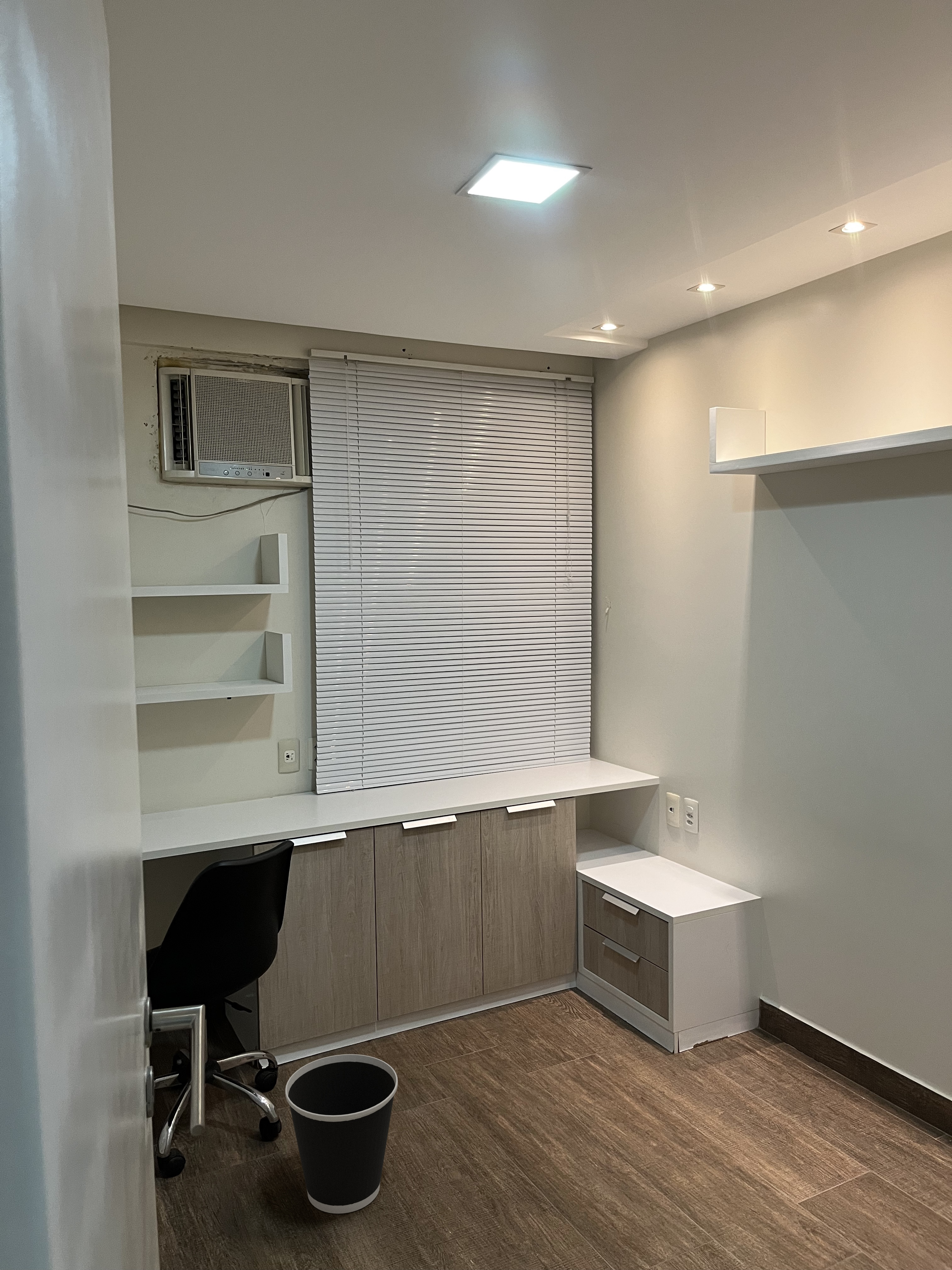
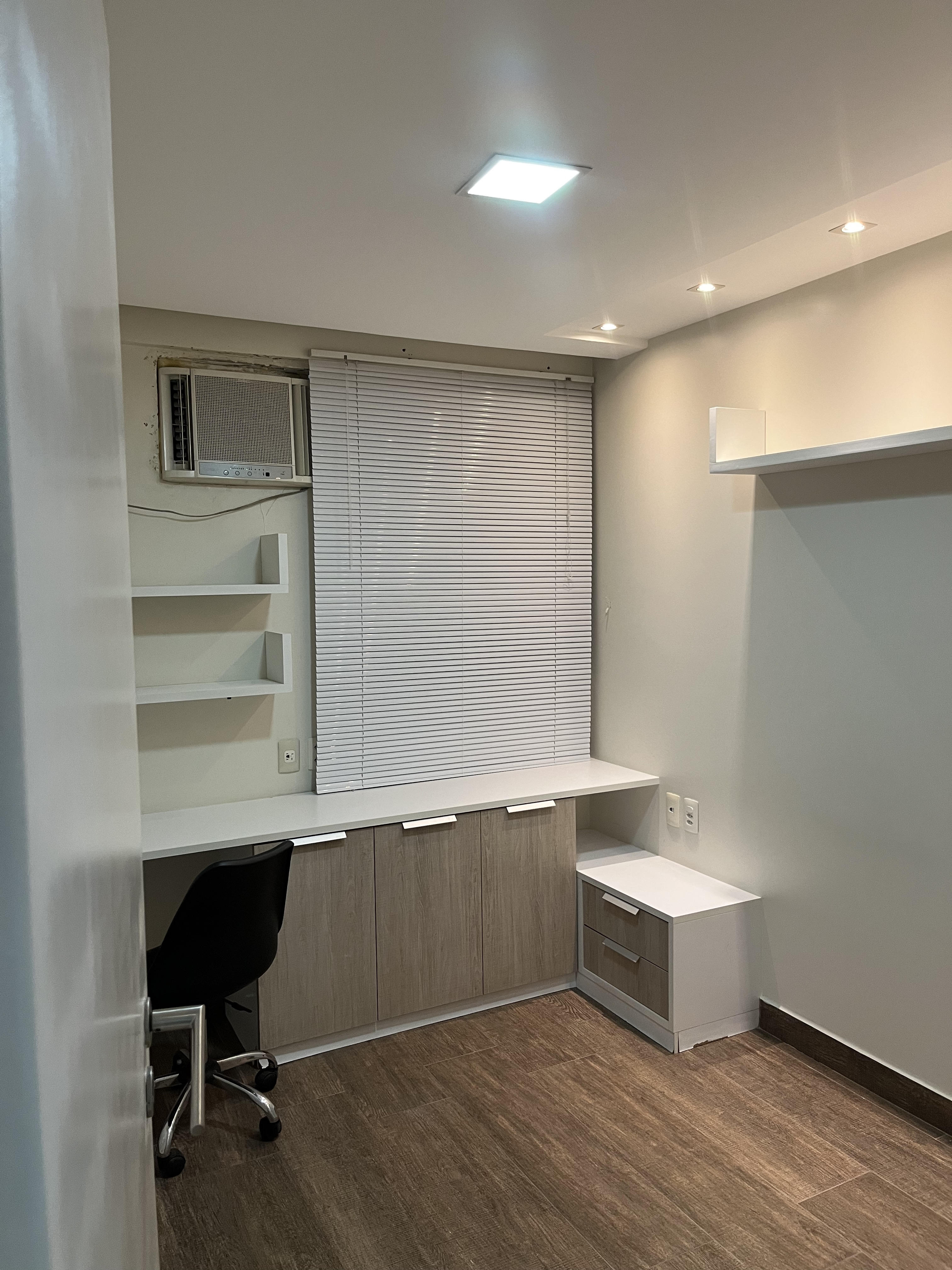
- wastebasket (343, 1136)
